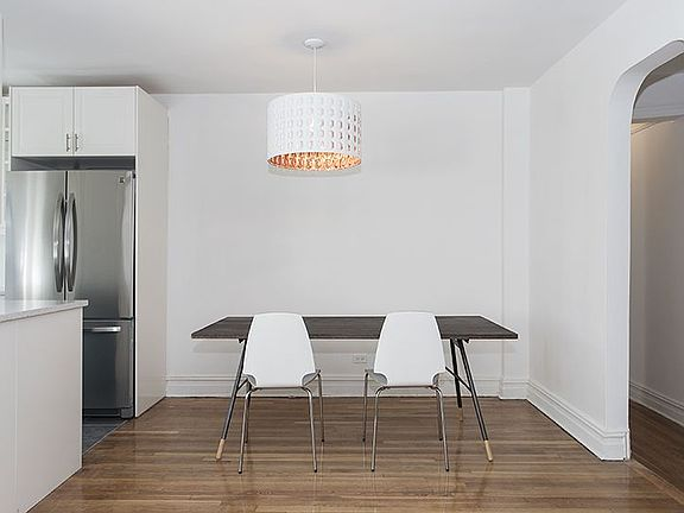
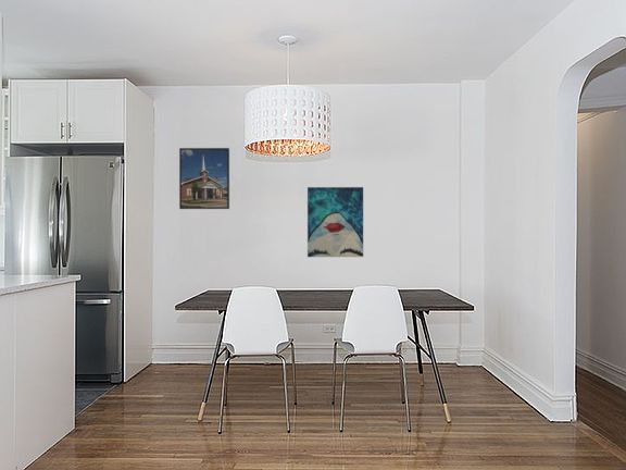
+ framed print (204, 178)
+ wall art (335, 222)
